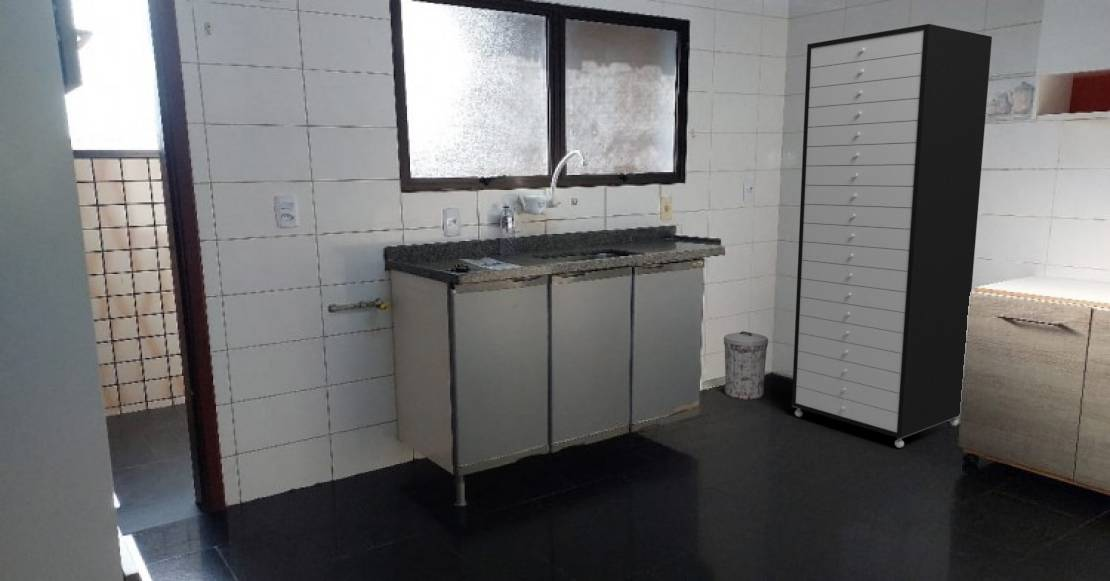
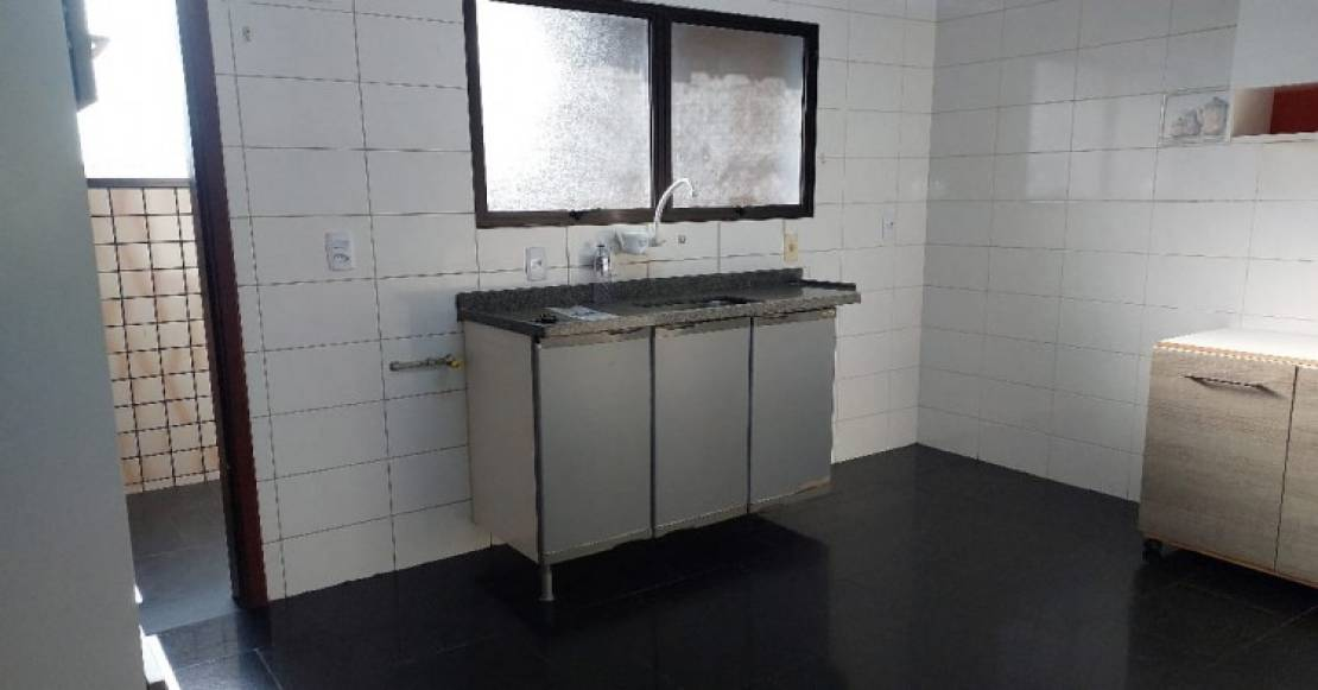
- storage cabinet (884, 238)
- trash can (745, 363)
